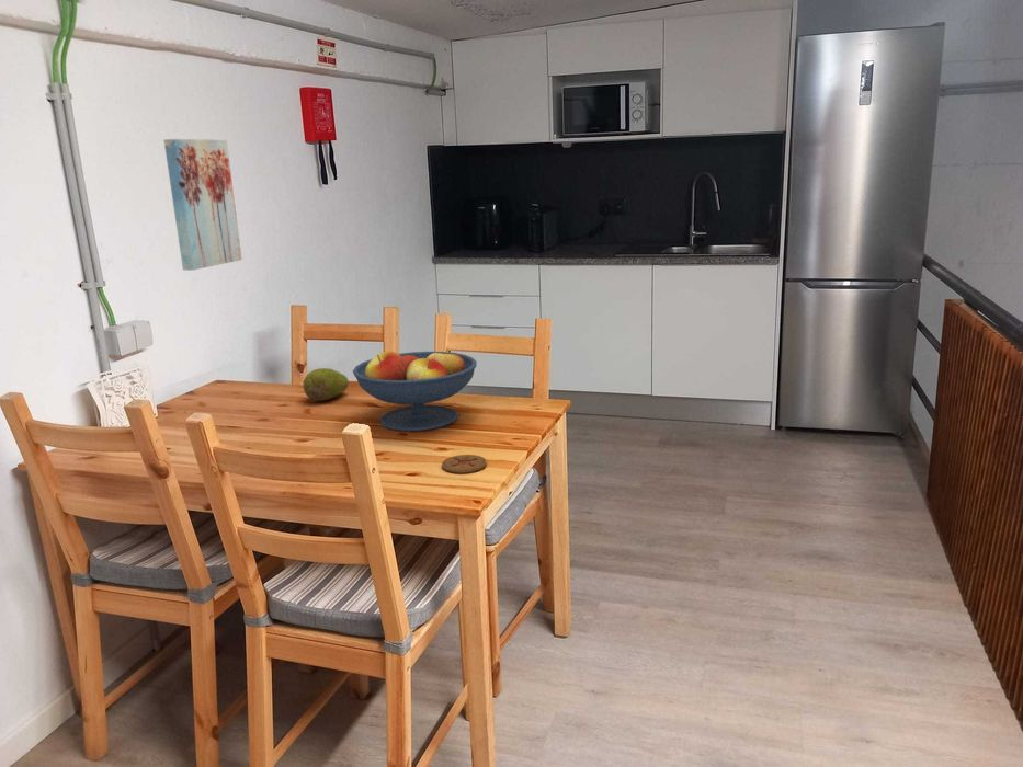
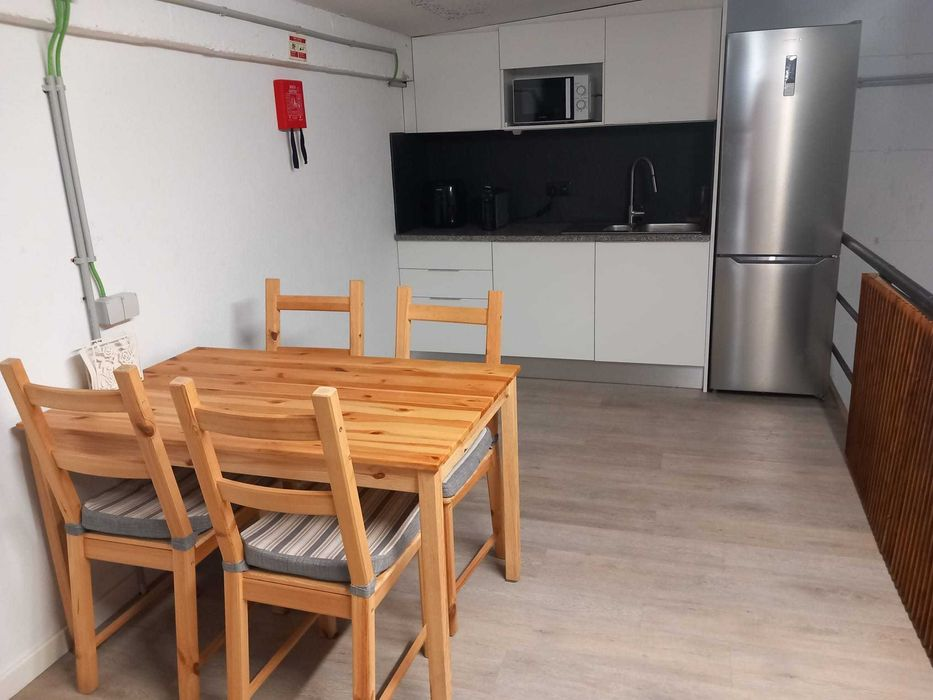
- fruit (325, 382)
- coaster (464, 463)
- wall art (205, 203)
- fruit bowl (416, 382)
